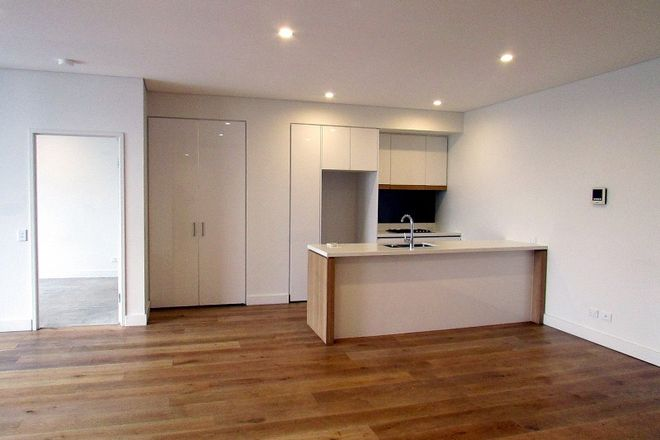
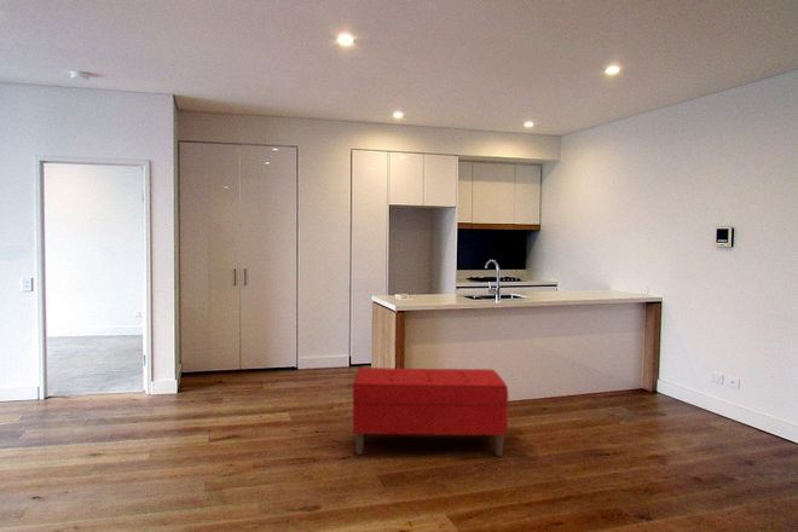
+ bench (427, 410)
